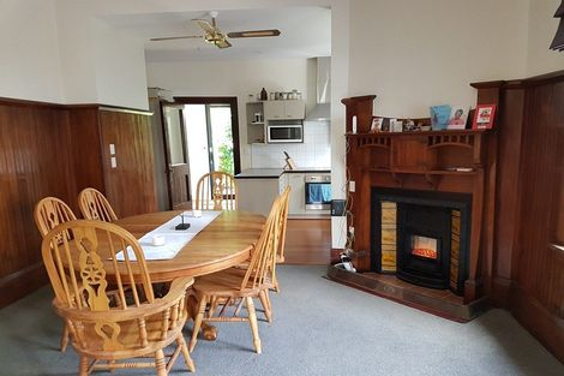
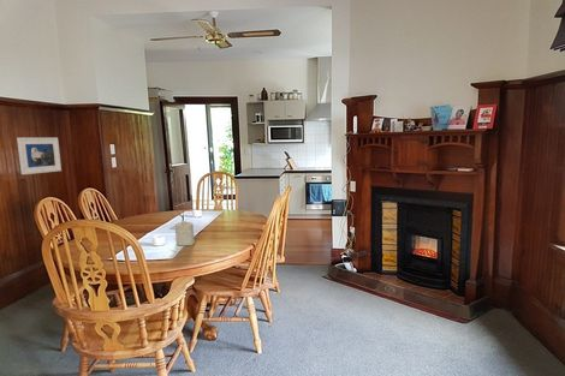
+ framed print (40, 155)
+ candle (184, 231)
